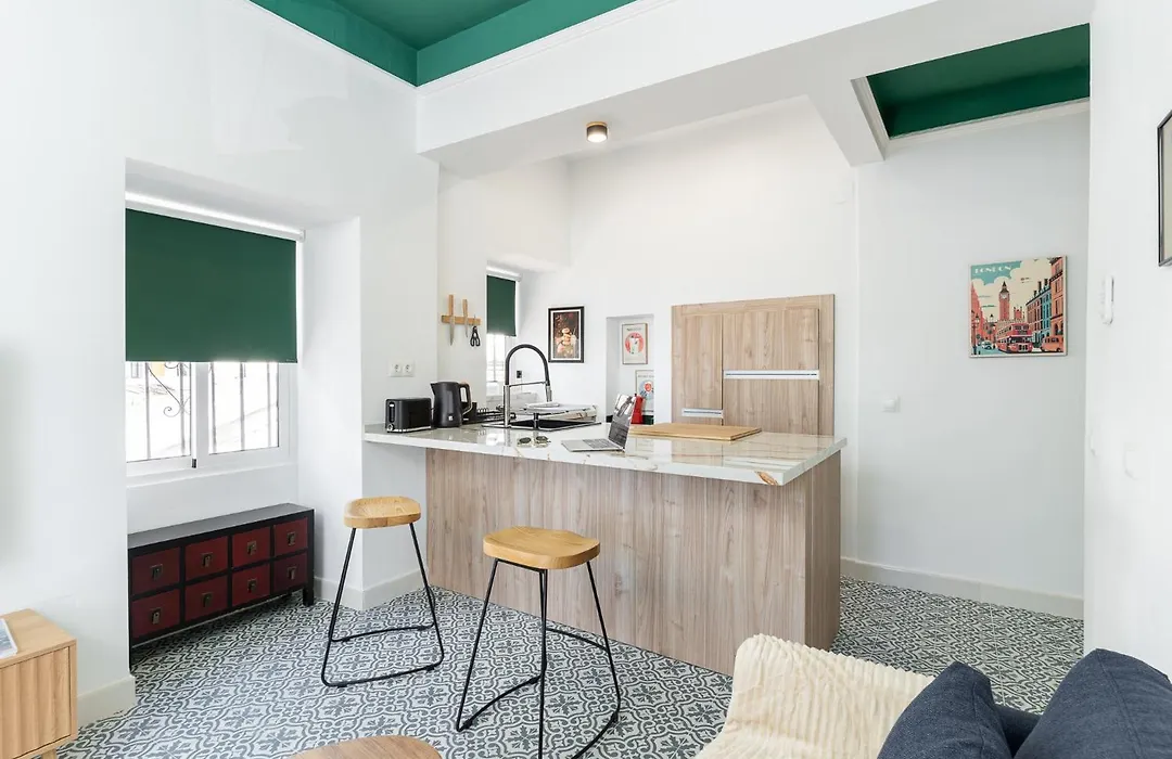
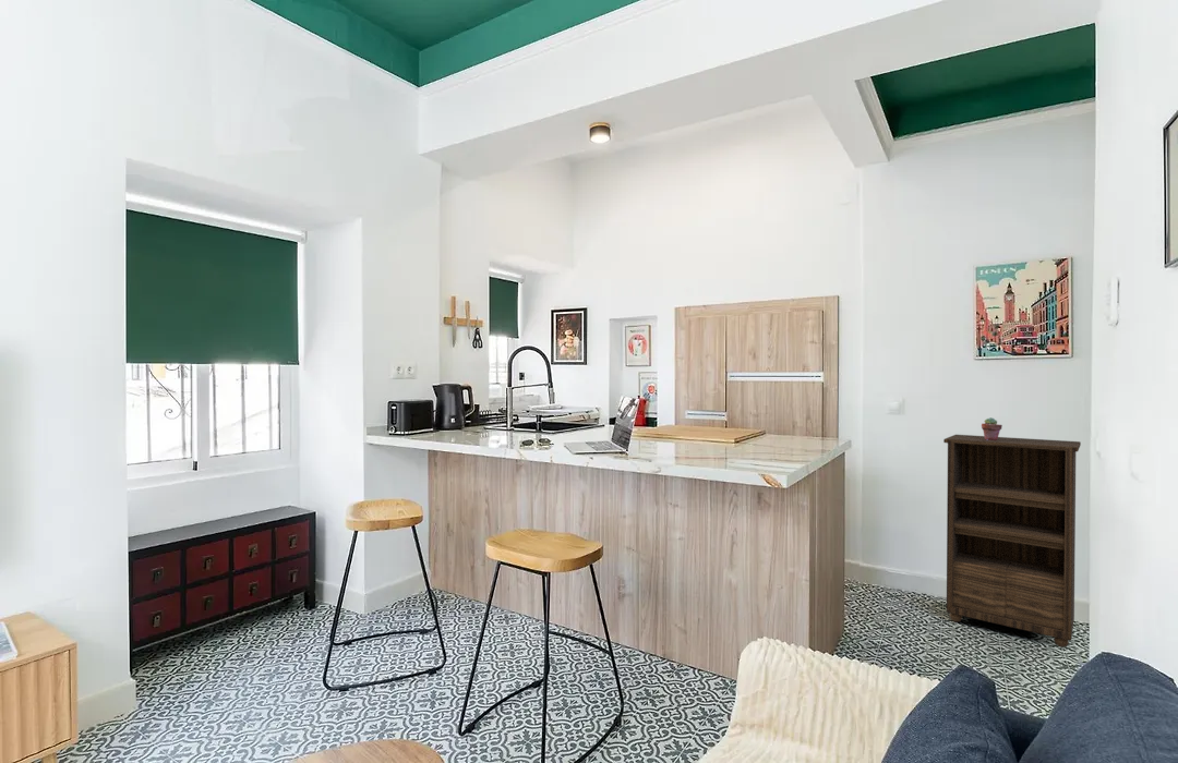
+ potted succulent (991, 427)
+ bookshelf (1009, 533)
